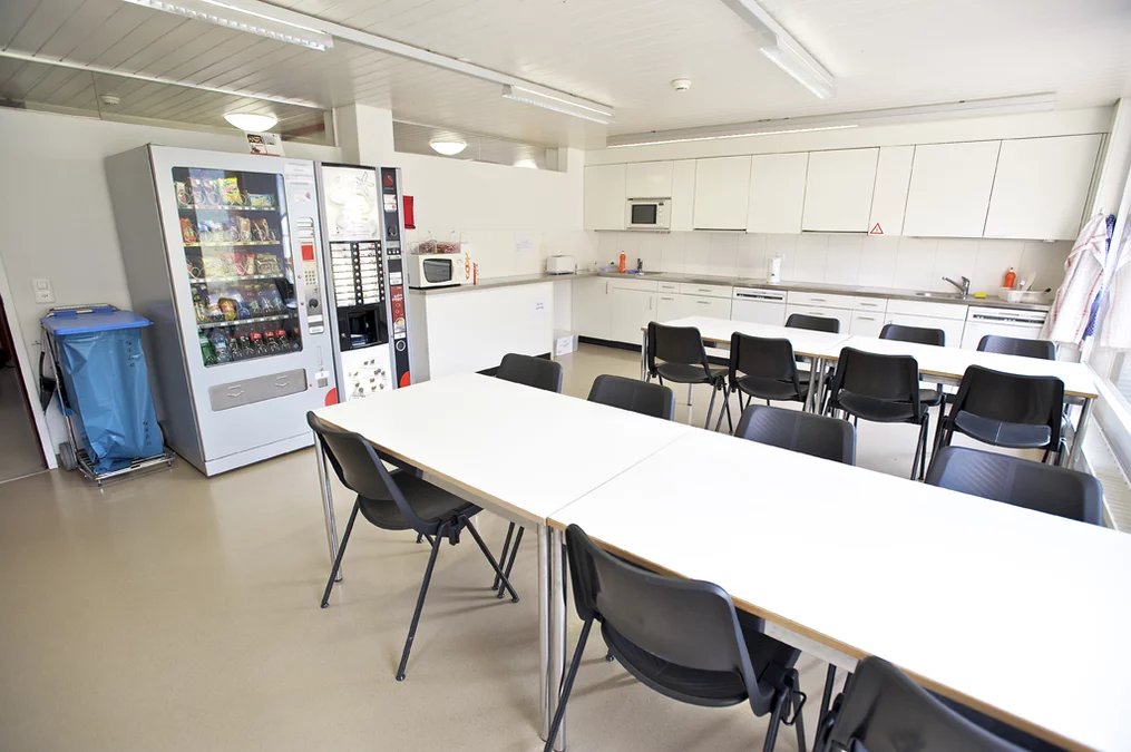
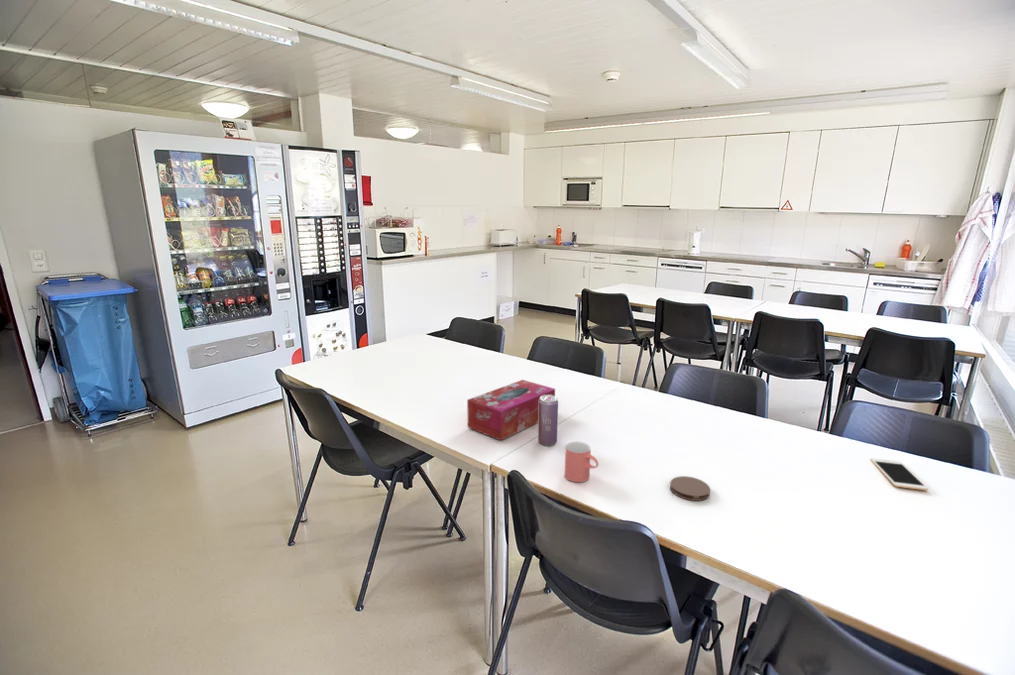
+ cup (582, 463)
+ coaster (689, 488)
+ cell phone (897, 473)
+ tissue box (512, 407)
+ beverage can (548, 420)
